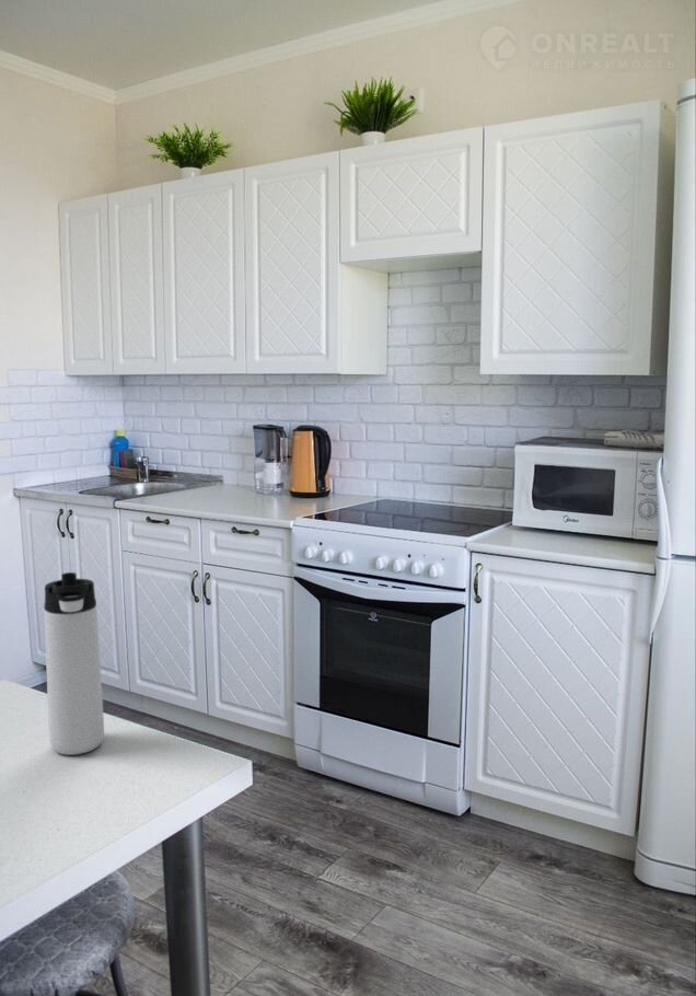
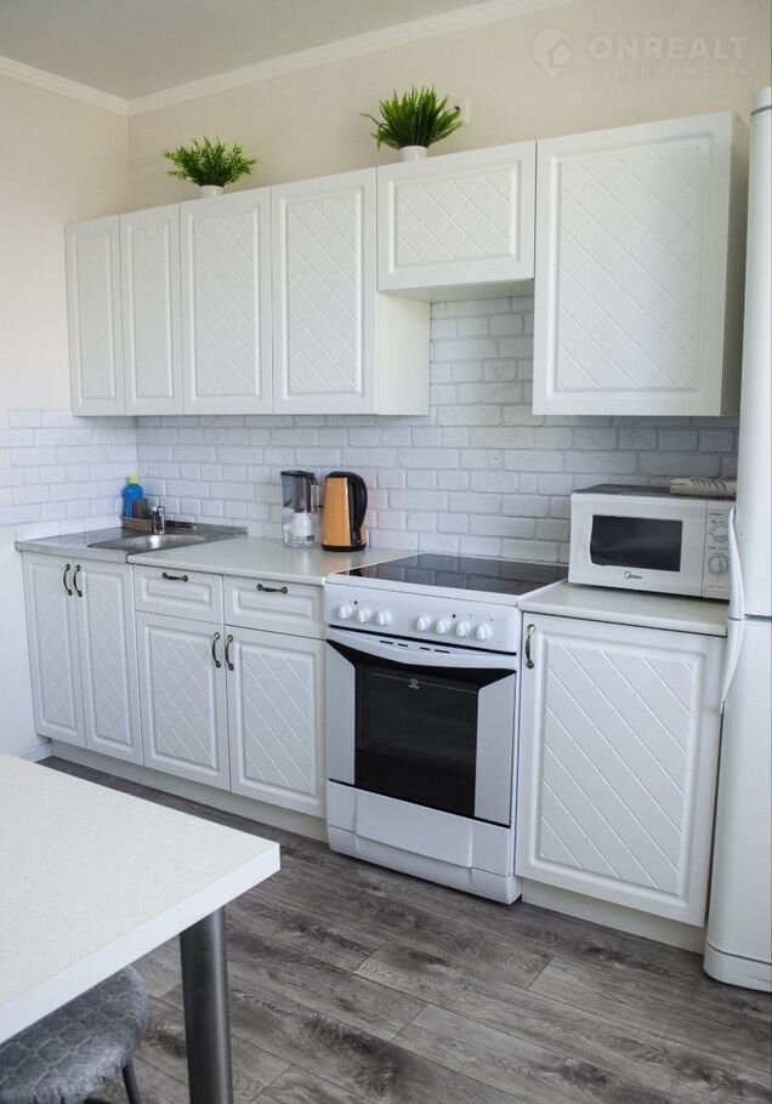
- thermos bottle (73, 664)
